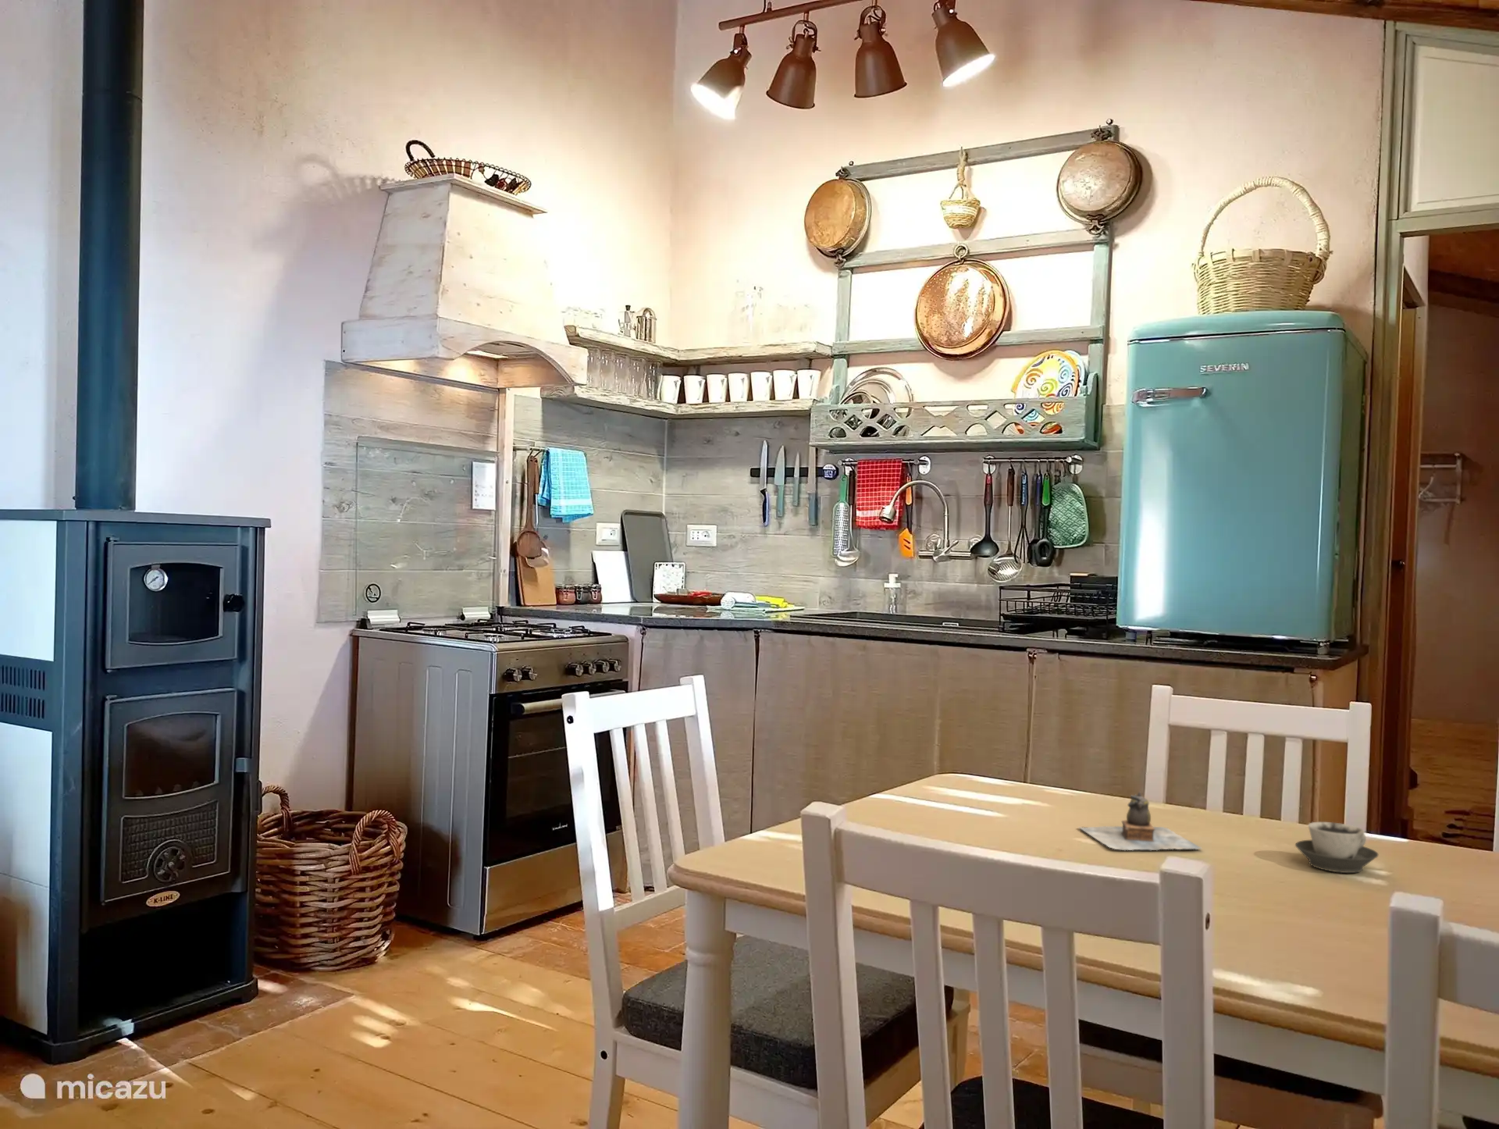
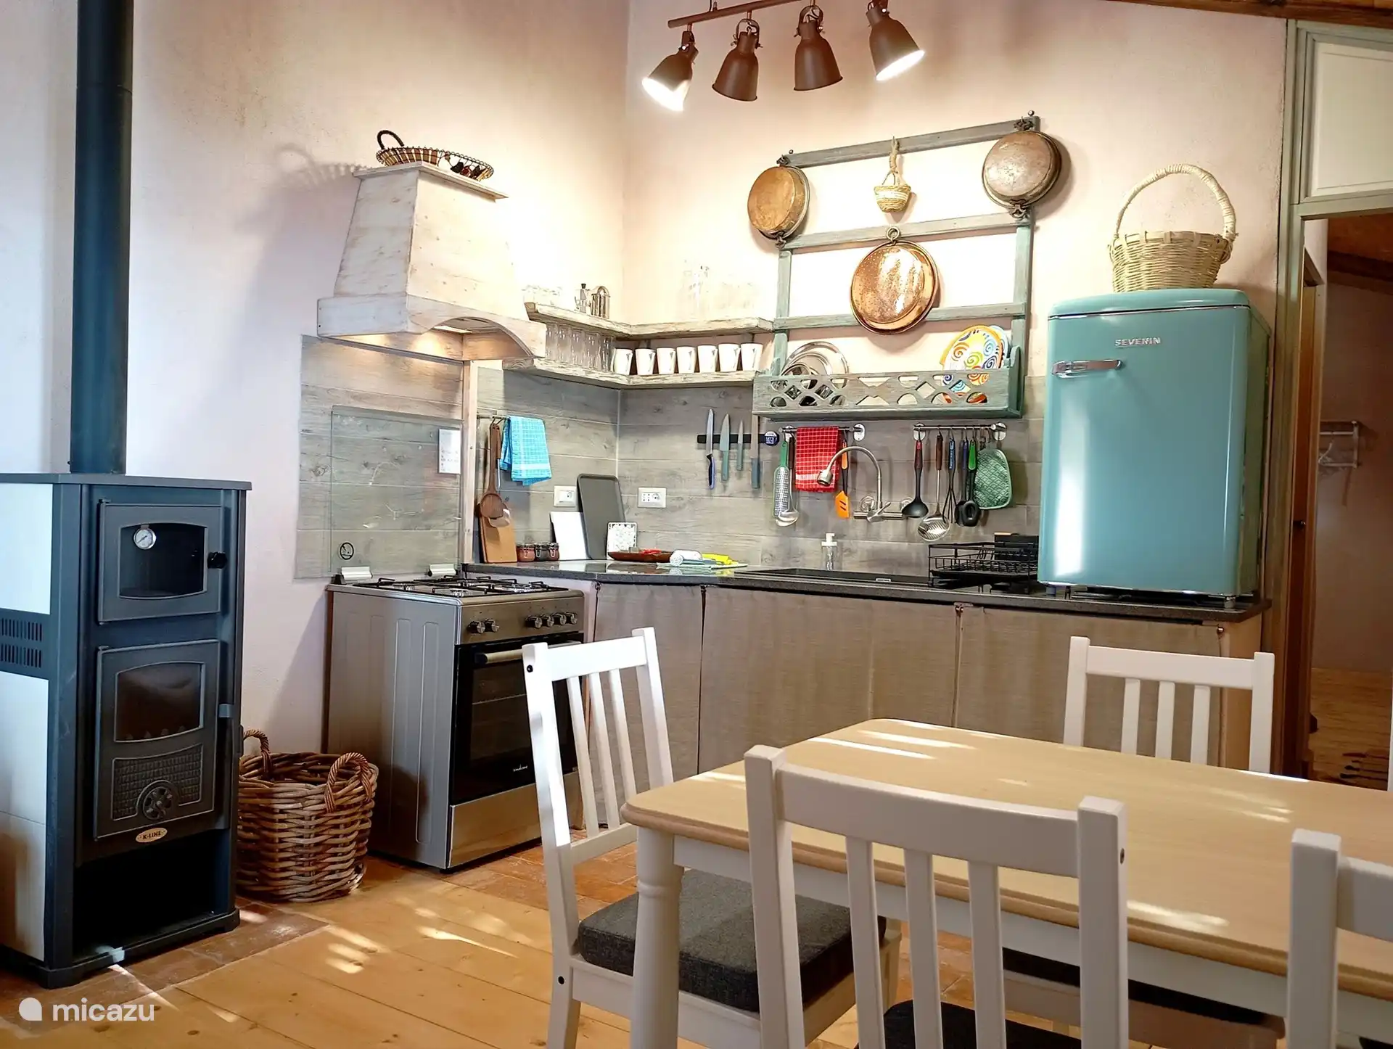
- cup (1335, 847)
- teapot (1137, 815)
